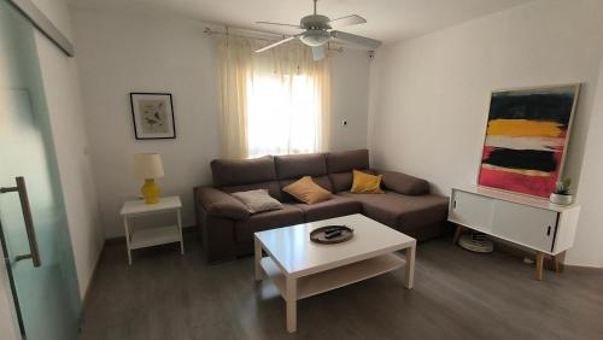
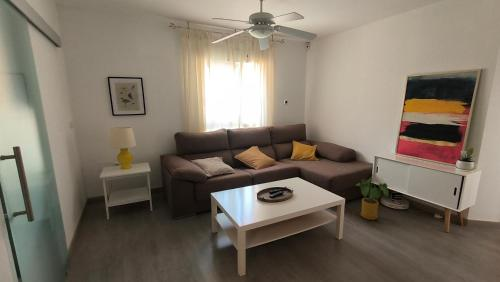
+ house plant (372, 197)
